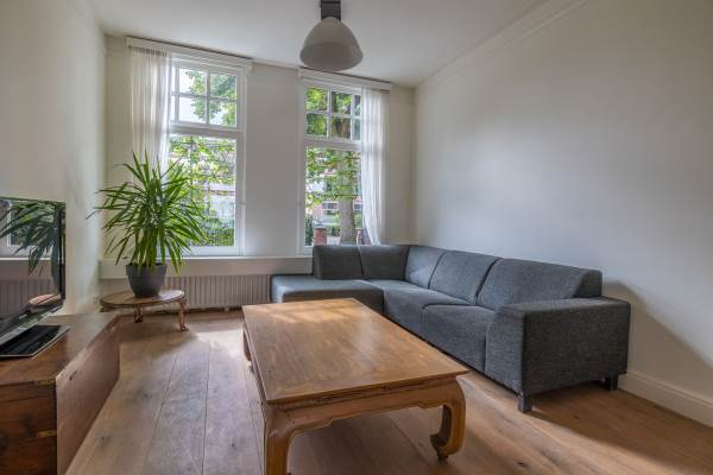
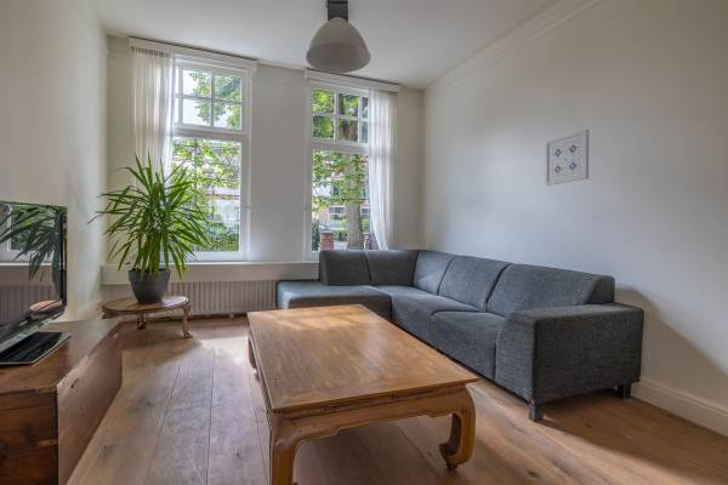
+ wall art (565, 159)
